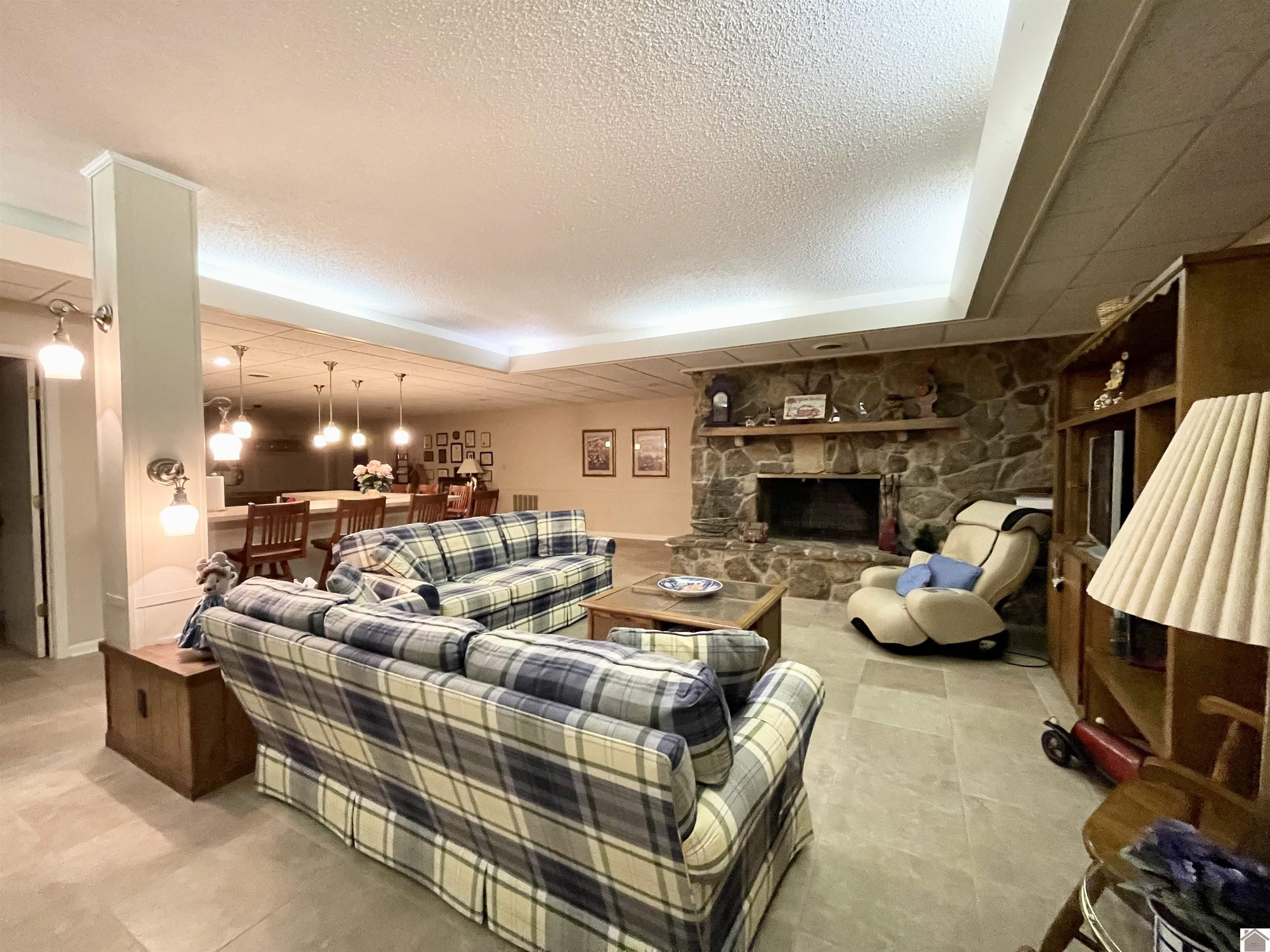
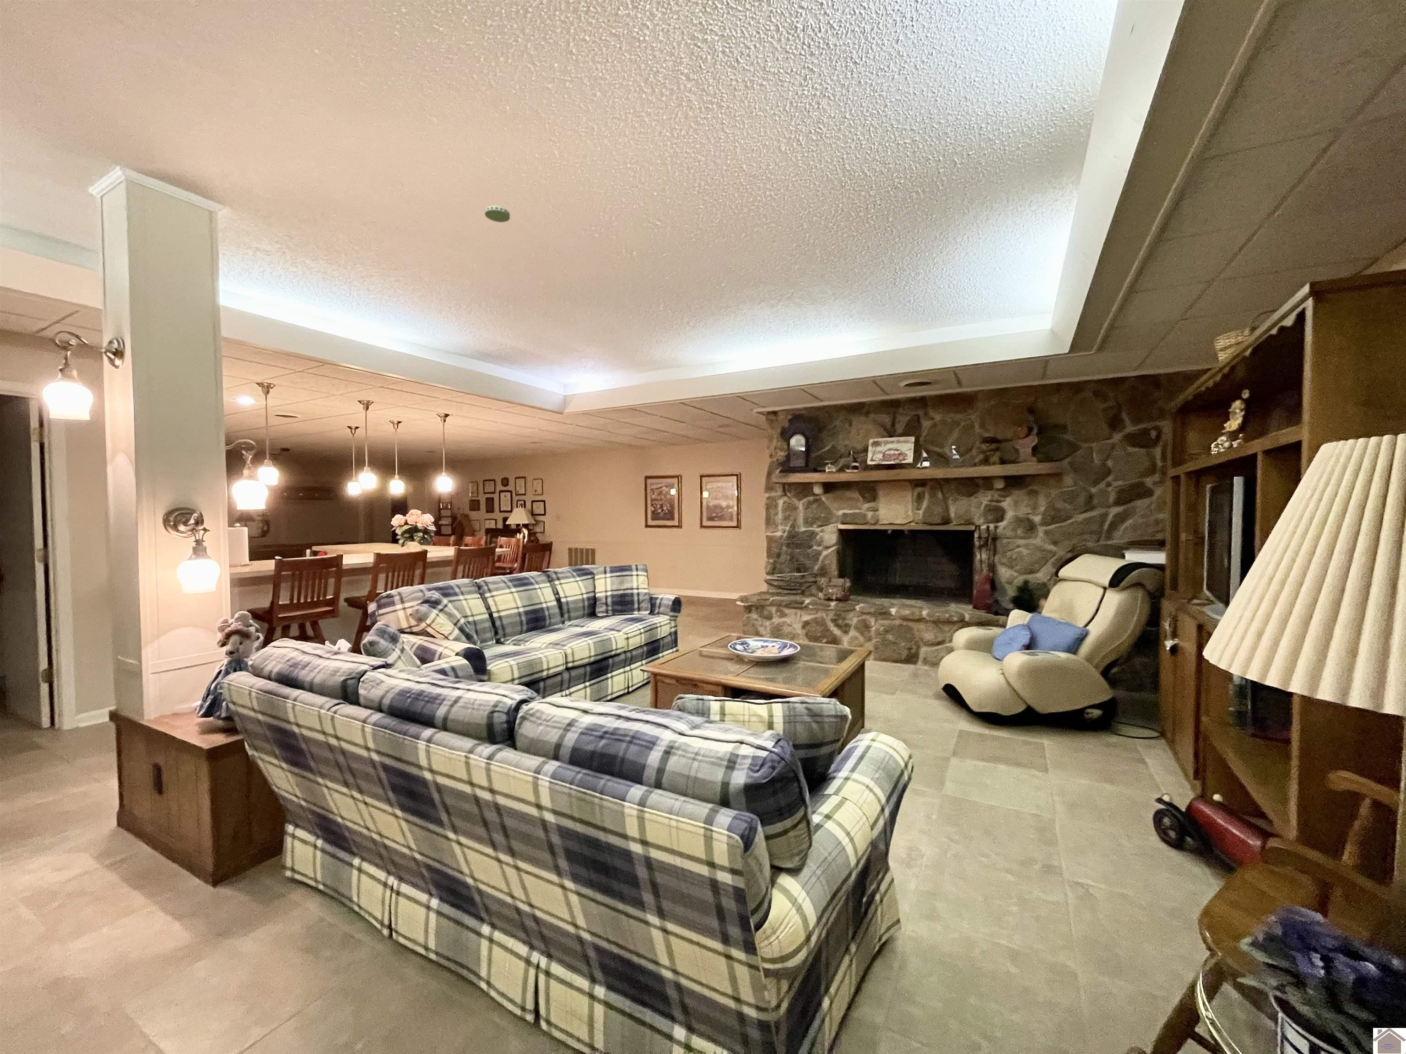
+ smoke detector (497, 214)
